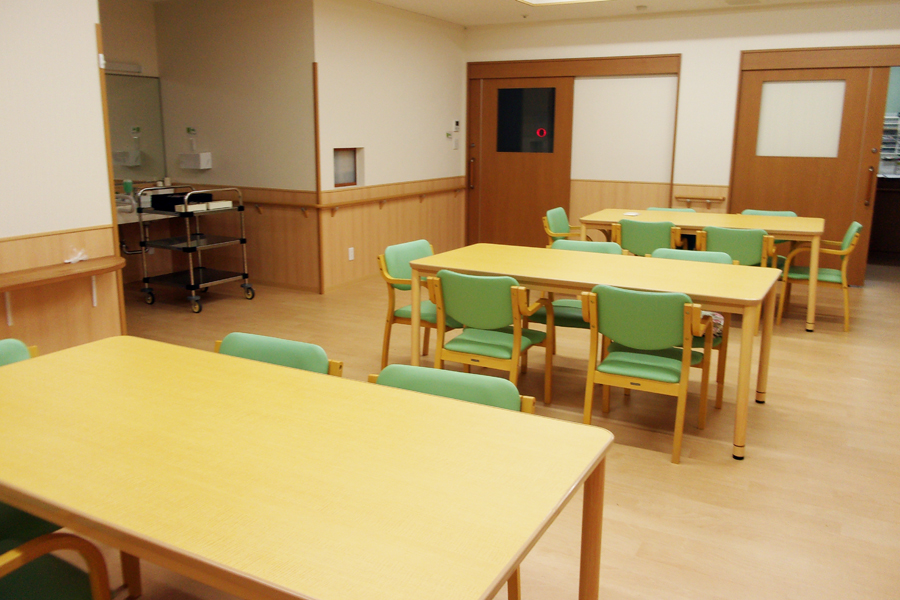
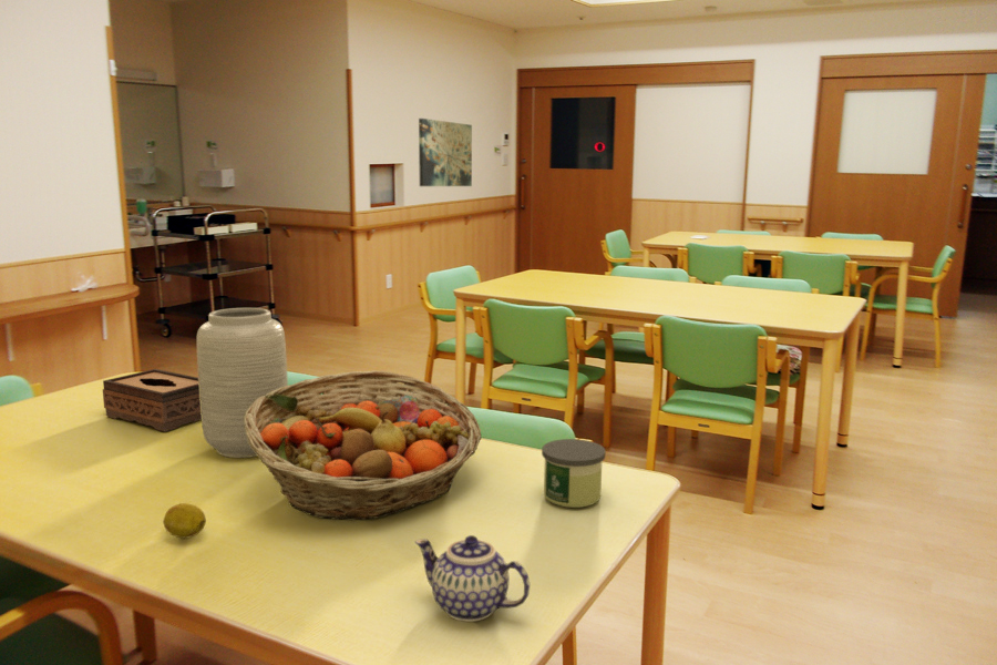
+ fruit basket (367, 440)
+ vase (244, 381)
+ teapot (470, 572)
+ tissue box (160, 398)
+ candle (573, 473)
+ wall art (446, 154)
+ fruit (183, 520)
